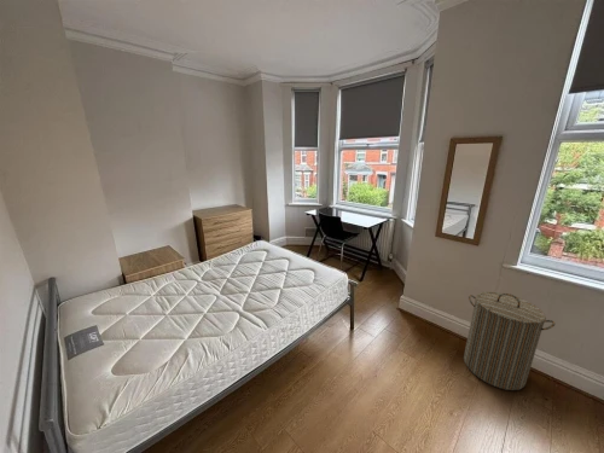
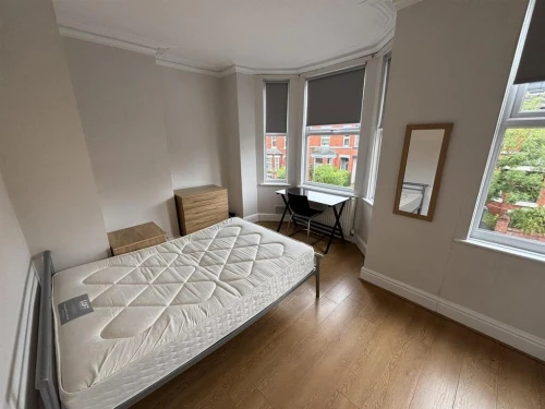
- laundry hamper (501, 332)
